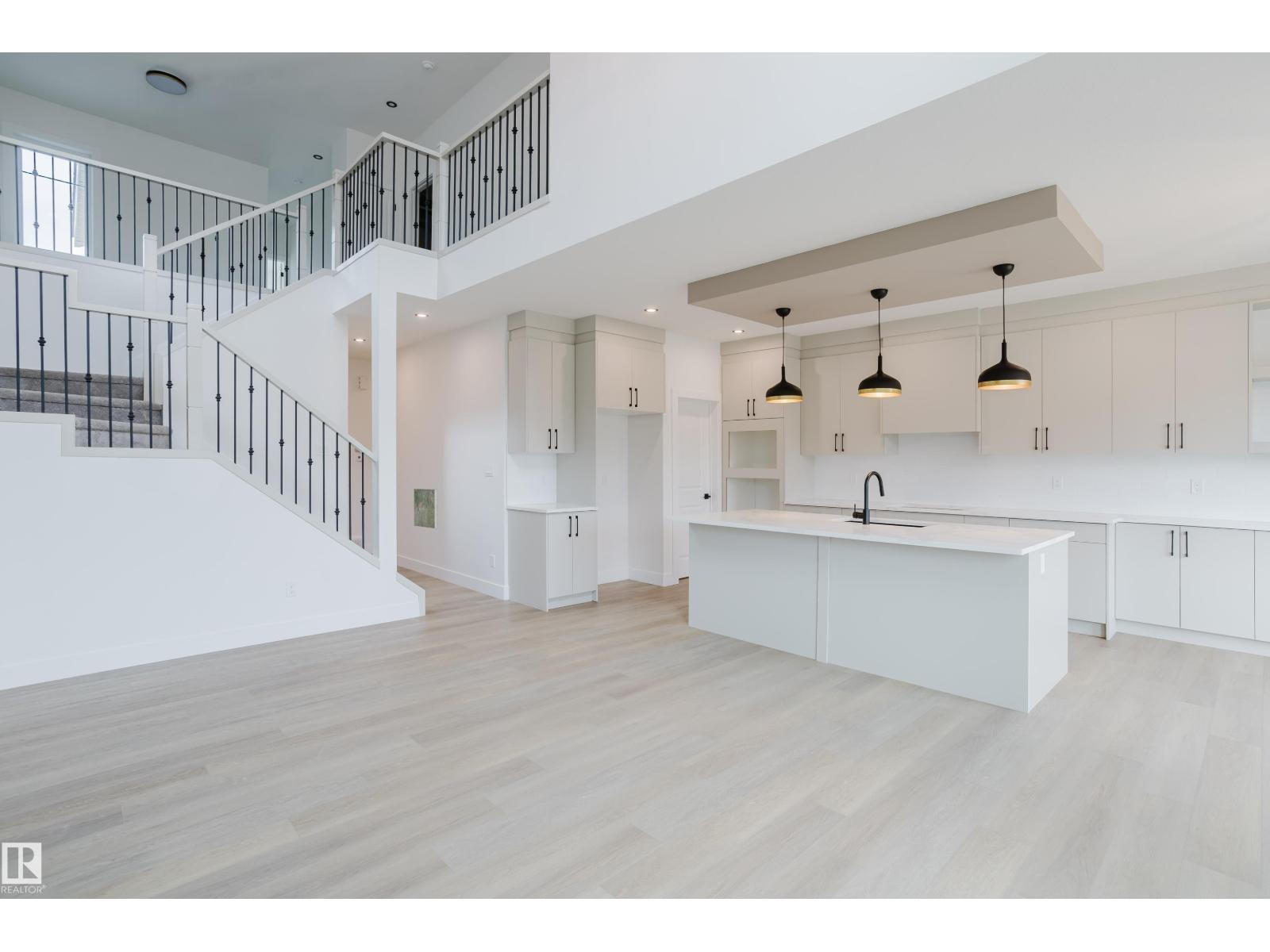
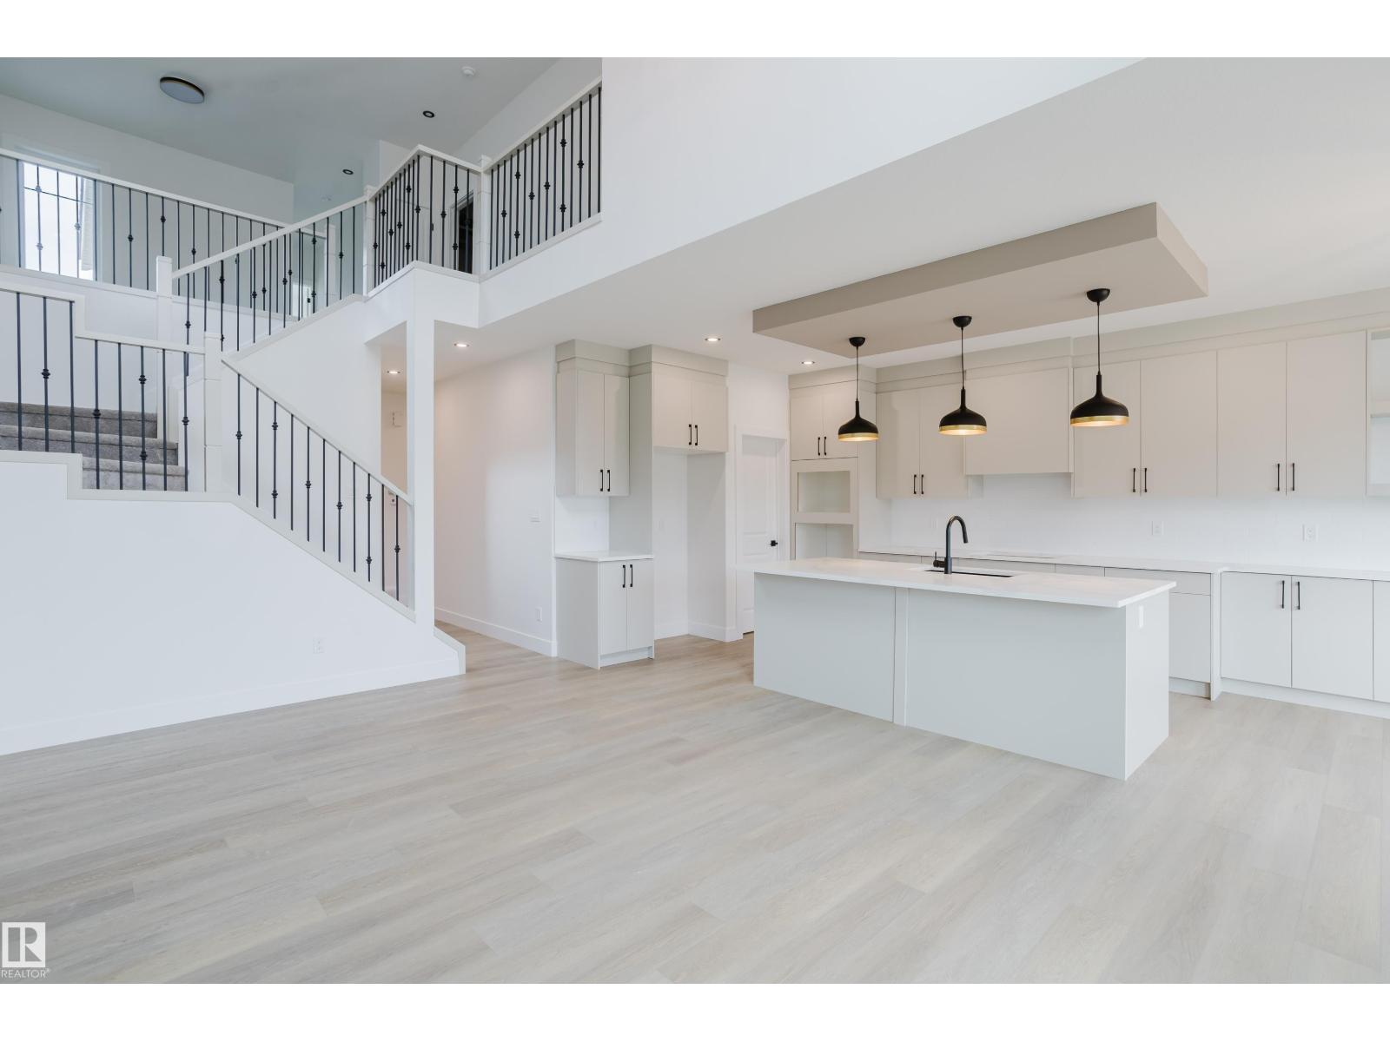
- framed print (425, 508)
